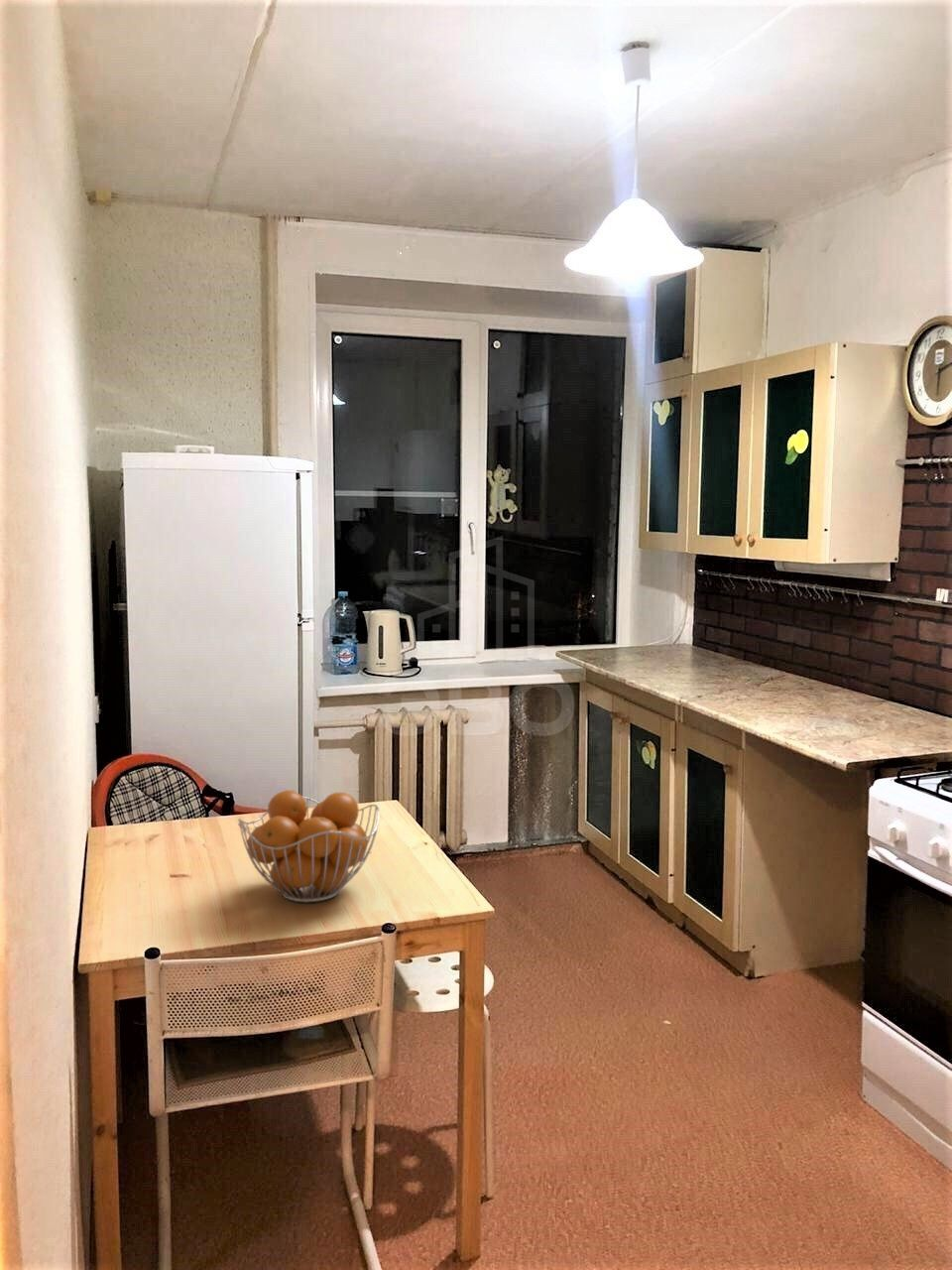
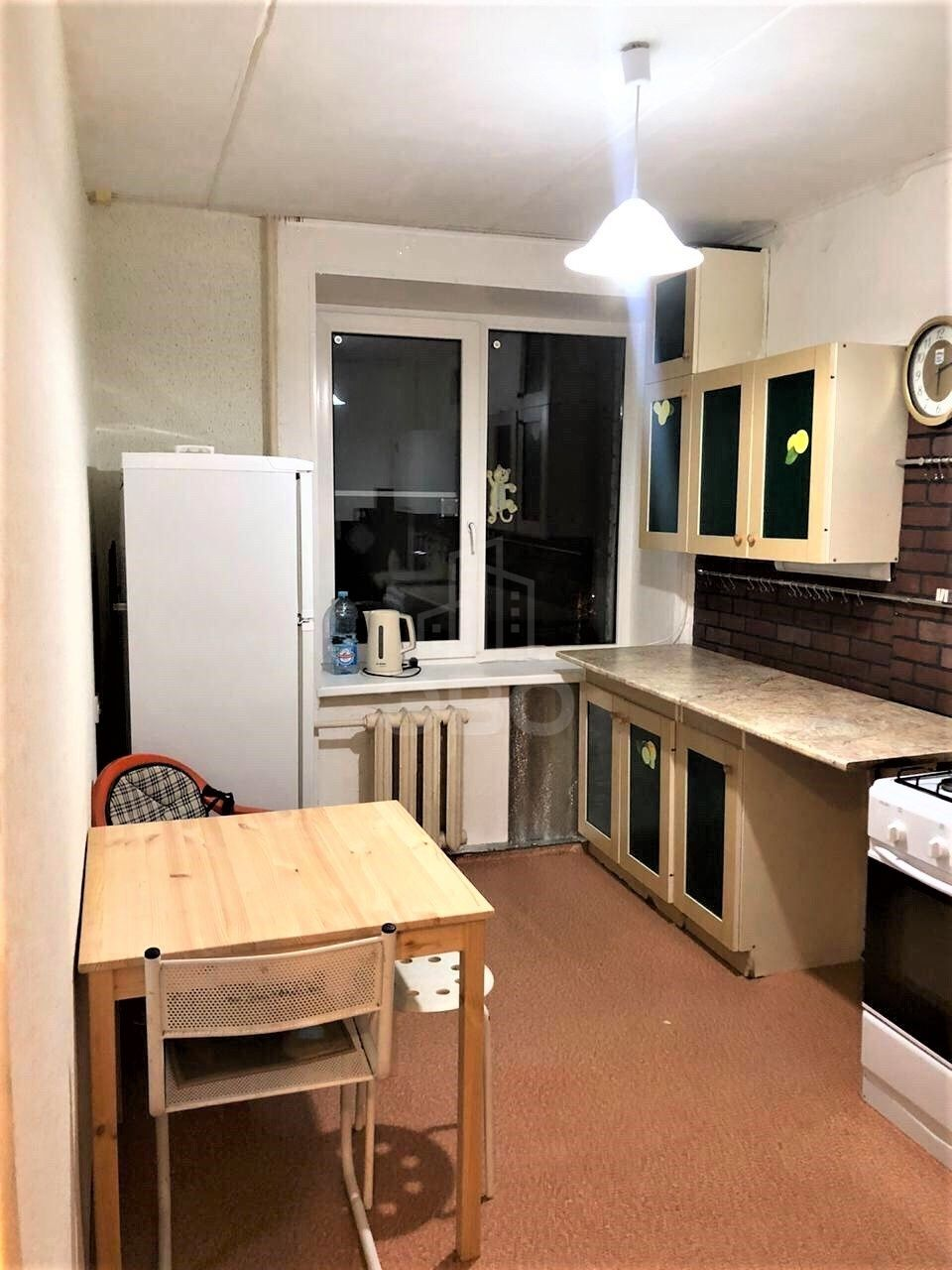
- fruit basket (309, 842)
